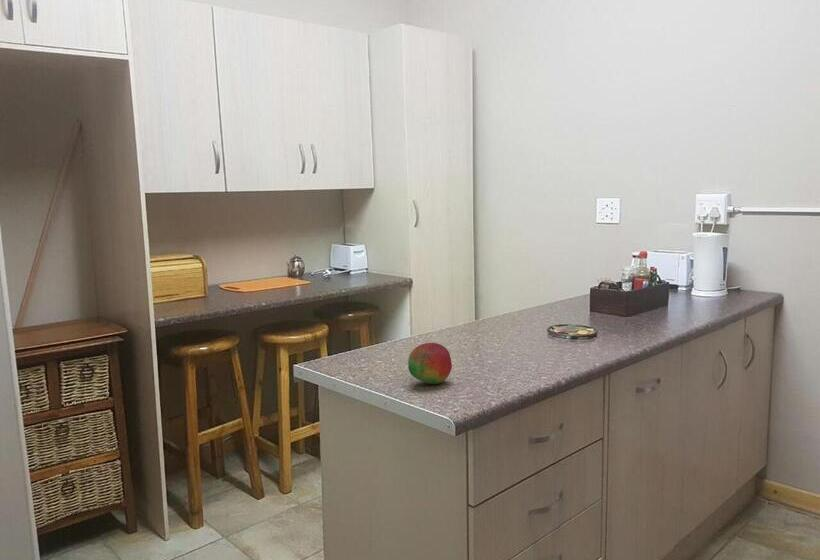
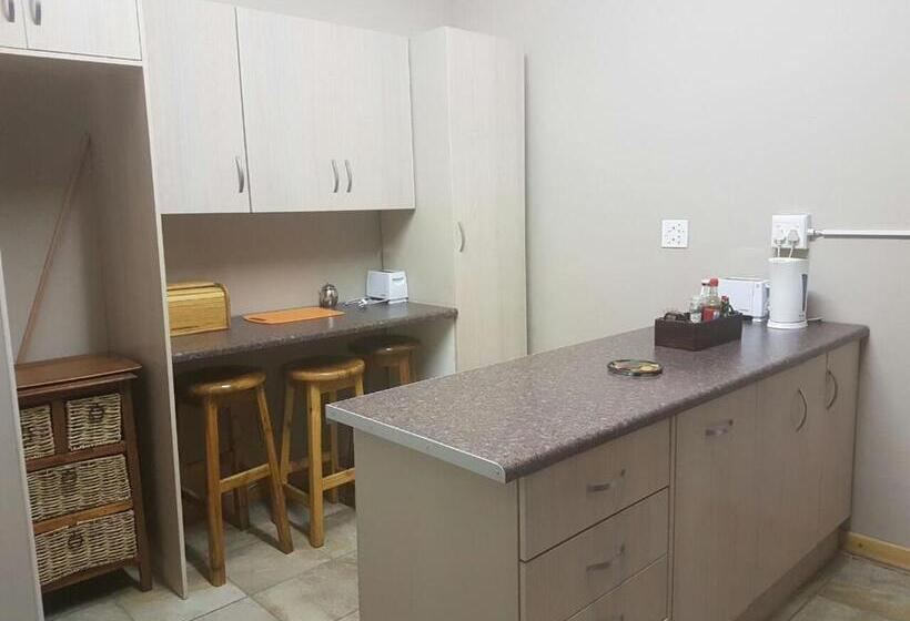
- fruit (428, 363)
